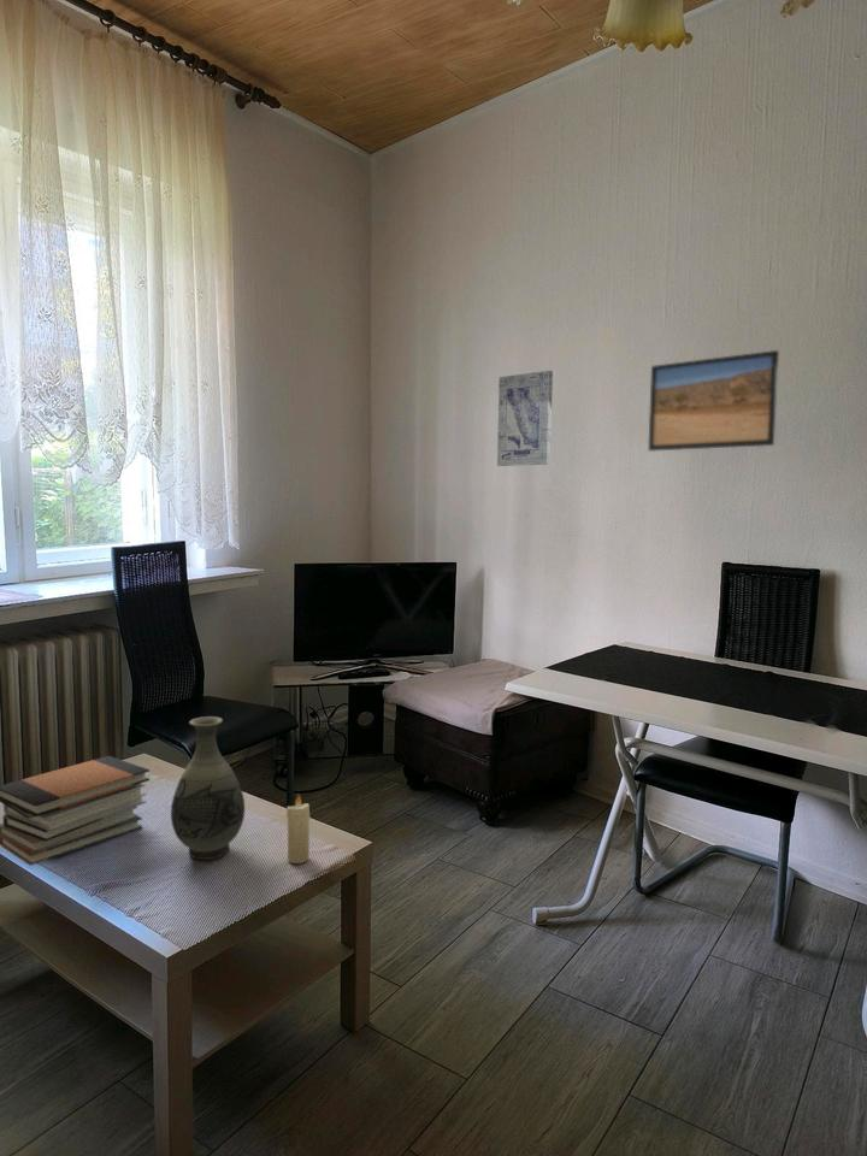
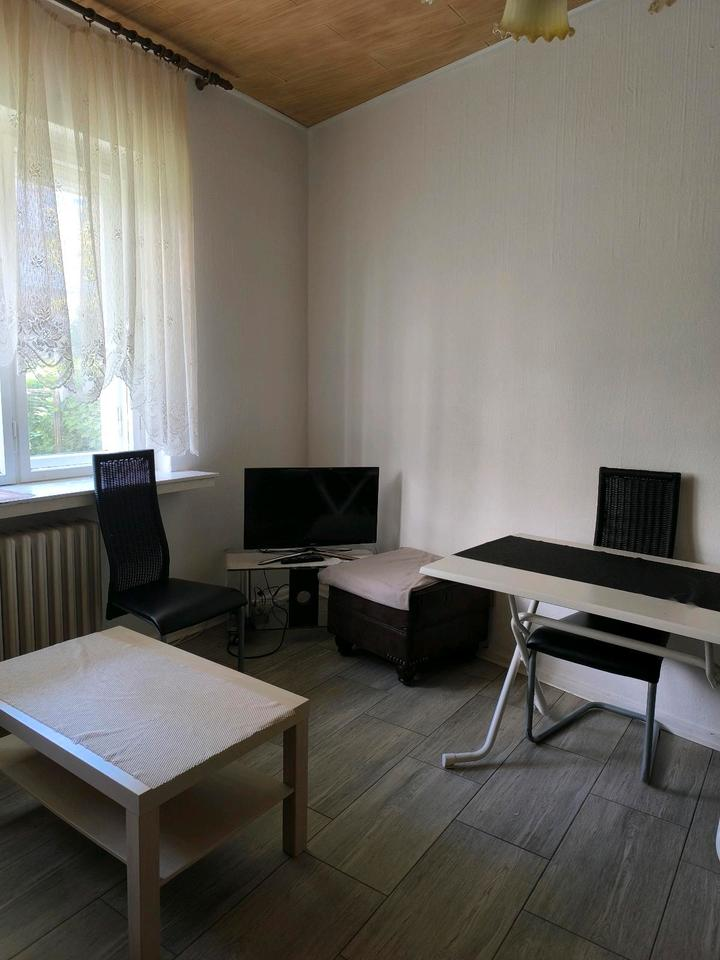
- wall art (524, 419)
- candle (297, 826)
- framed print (709, 403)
- vase (207, 786)
- book stack (75, 806)
